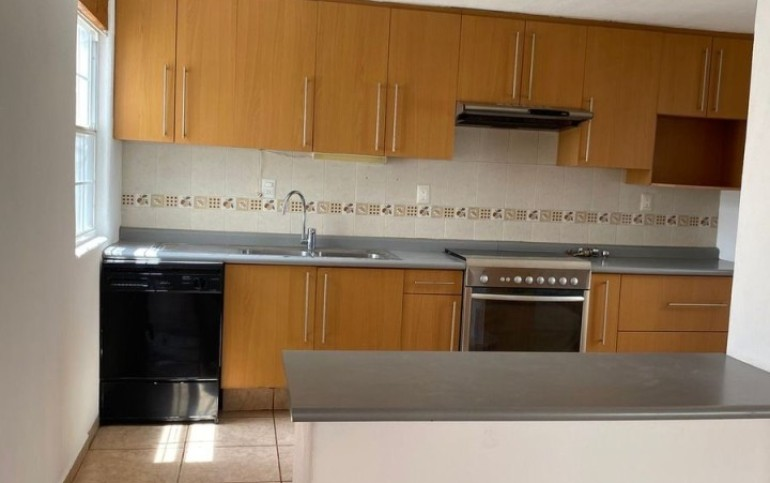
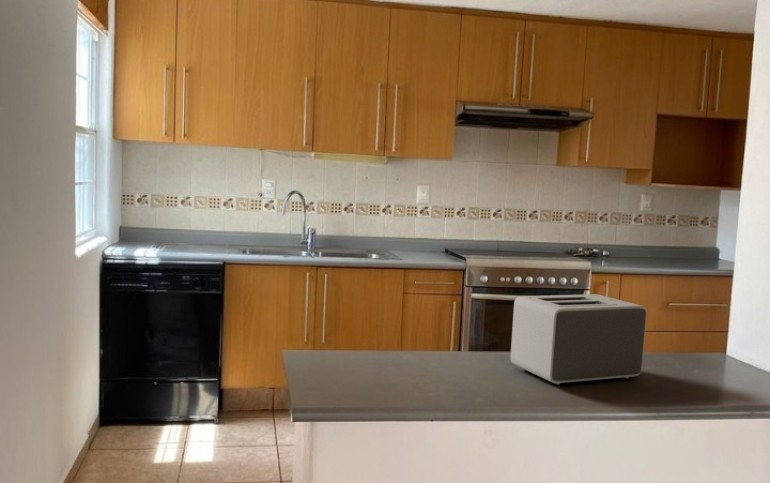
+ toaster (581, 336)
